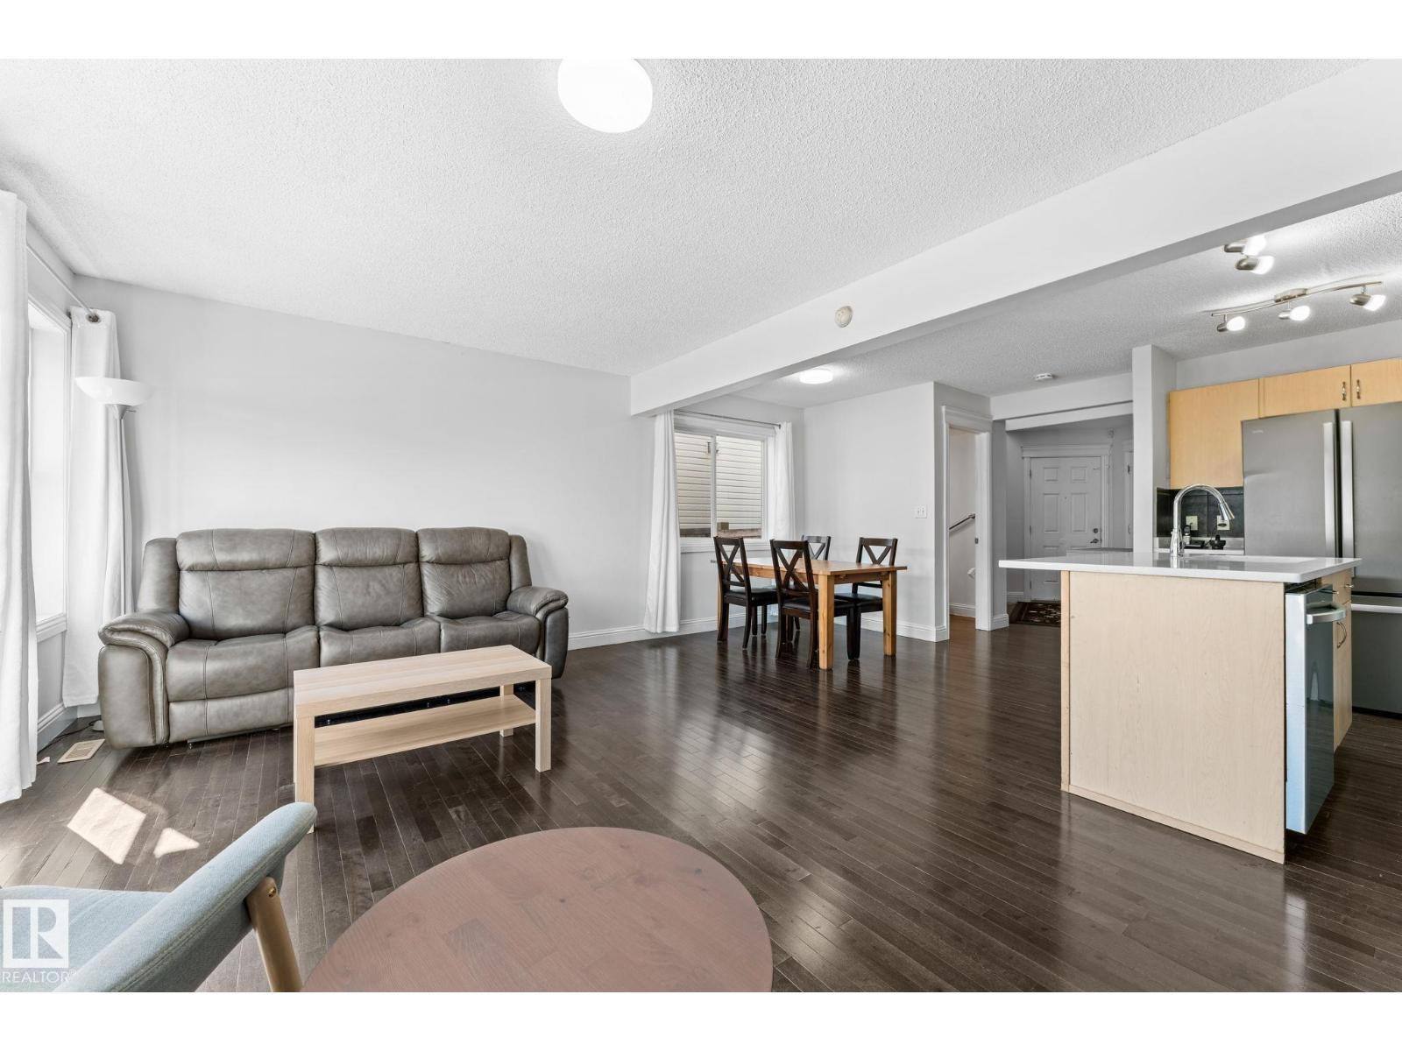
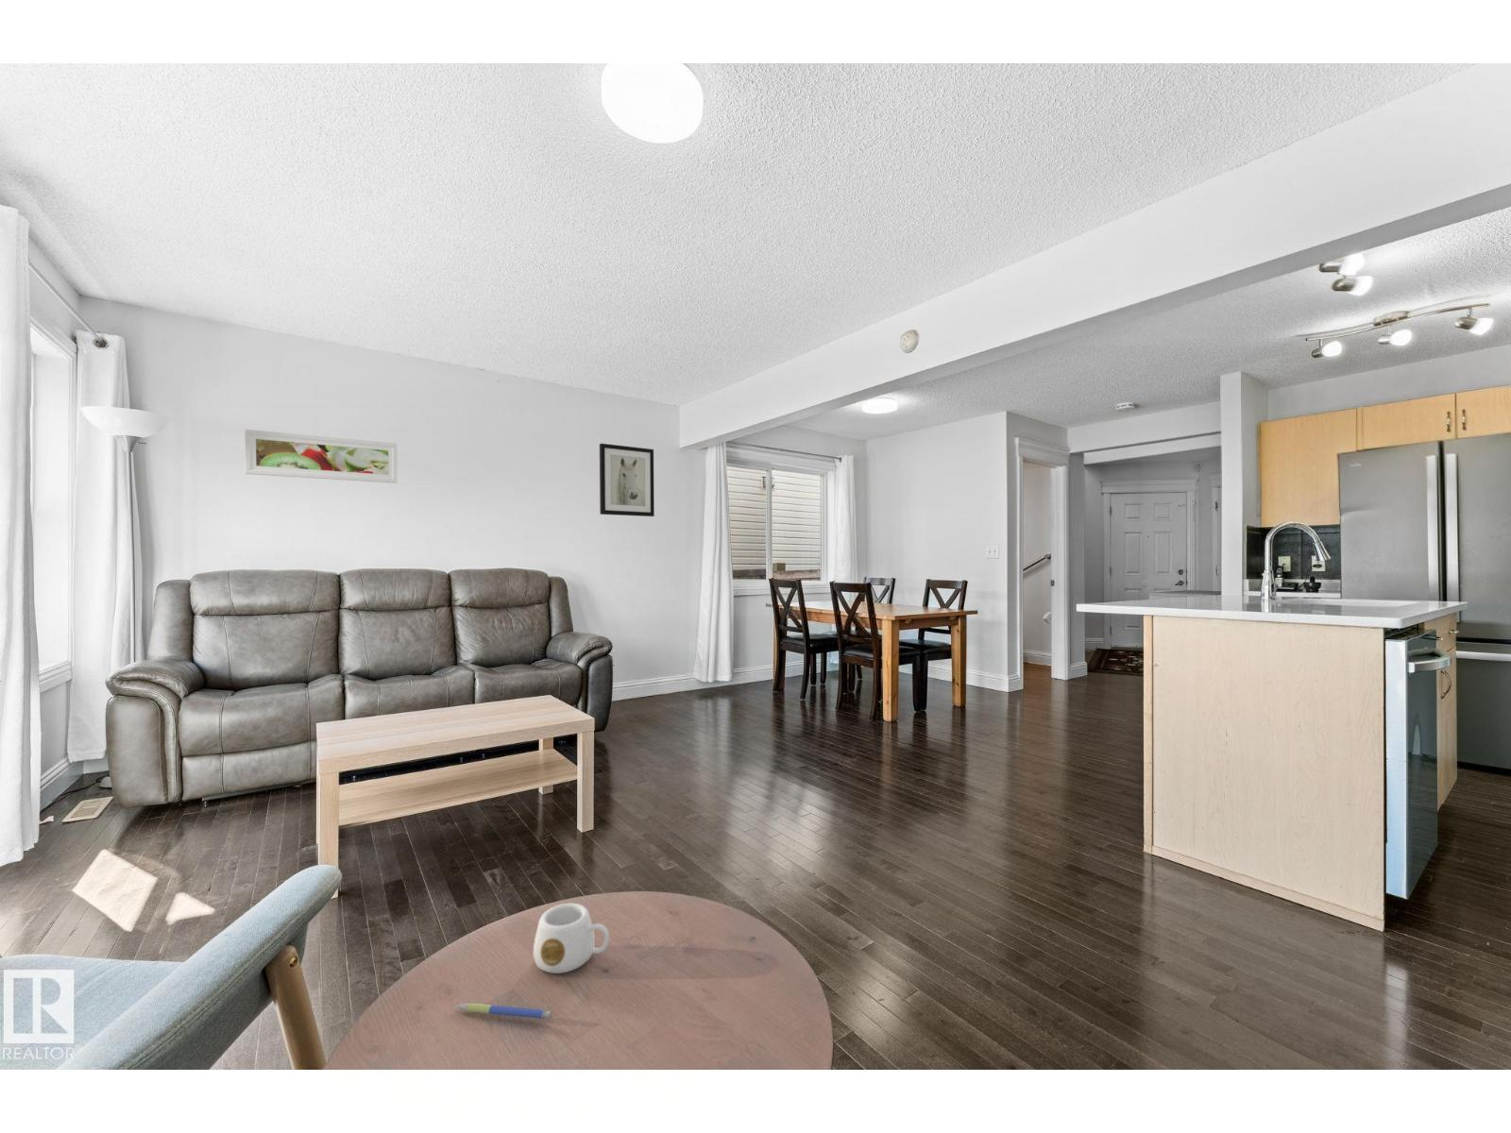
+ mug (572, 937)
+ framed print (325, 457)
+ wall art (627, 481)
+ pen (502, 1010)
